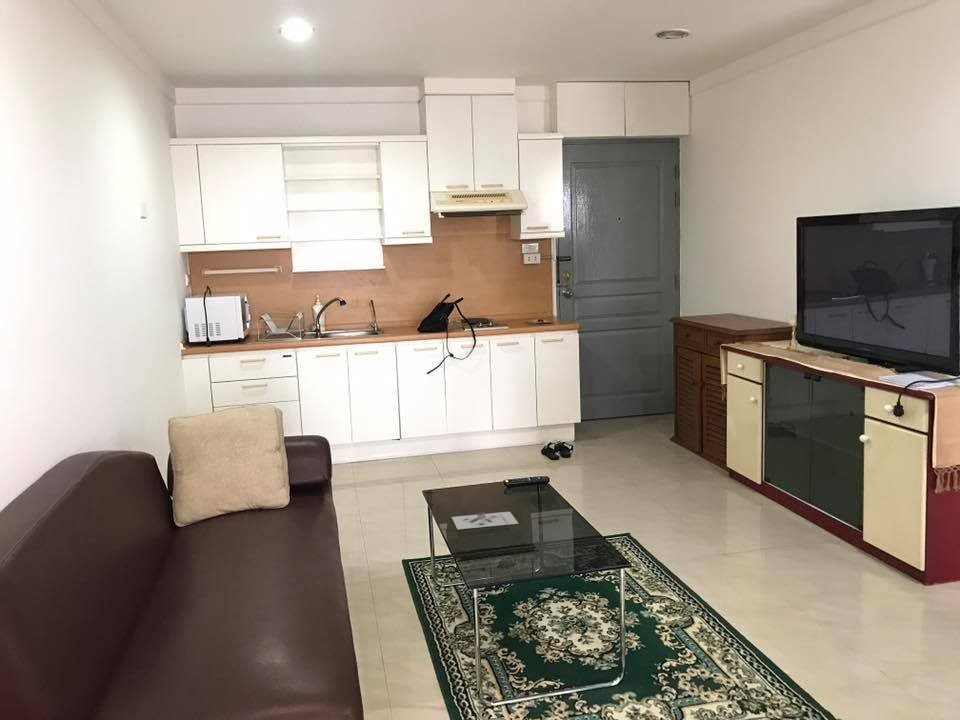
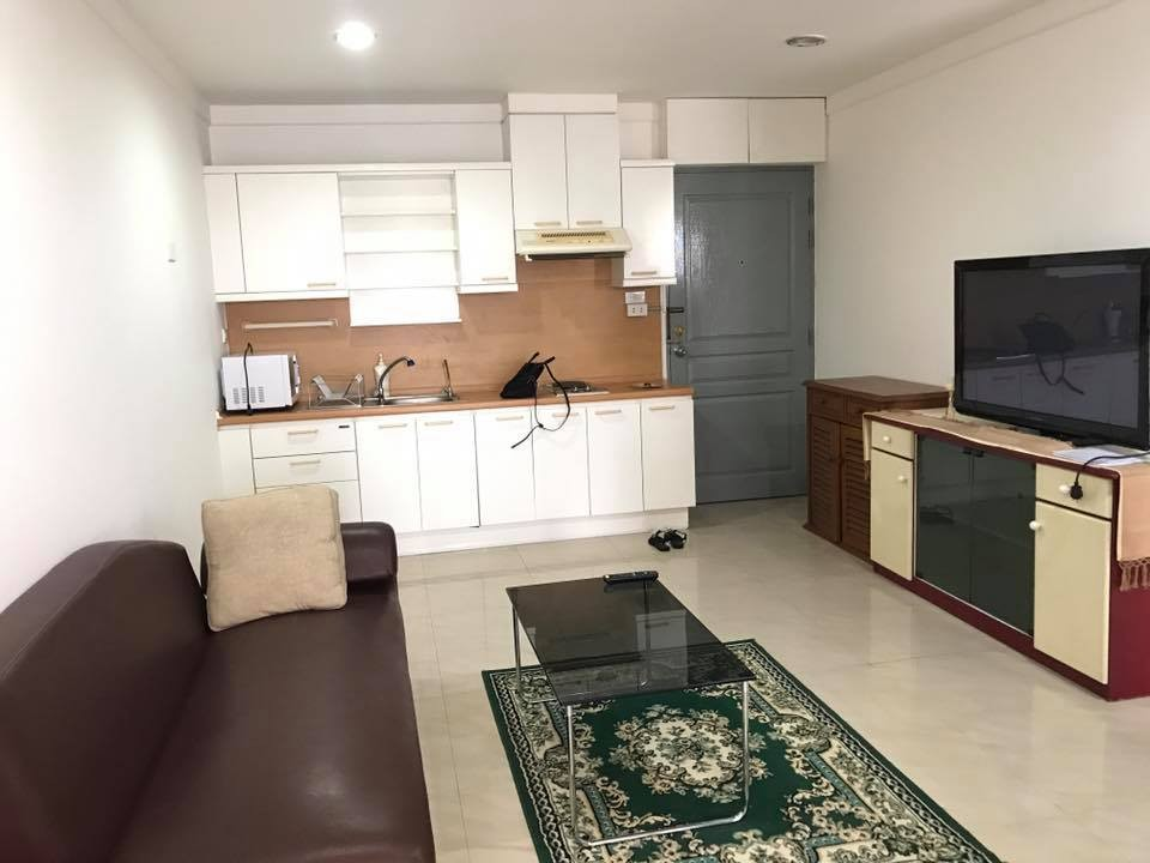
- architectural model (484, 517)
